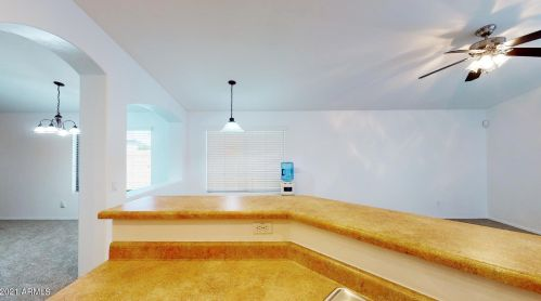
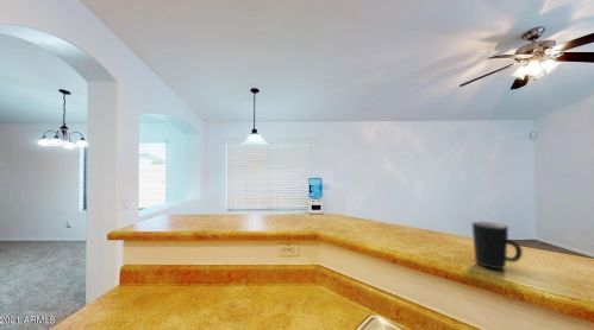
+ mug (496, 247)
